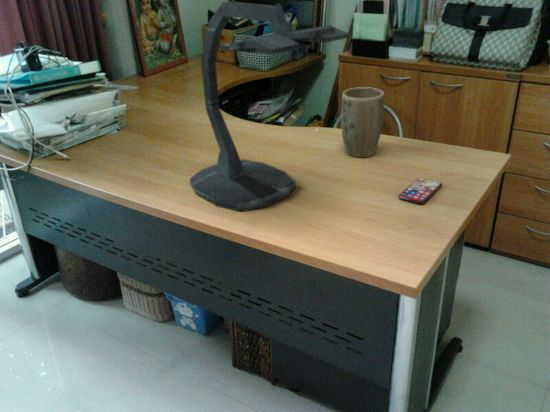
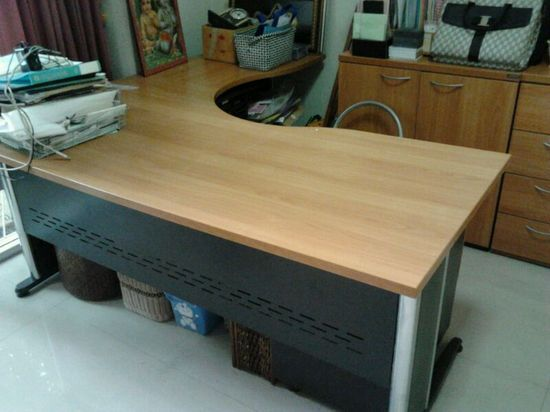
- smartphone (420, 190)
- plant pot (361, 123)
- desk lamp (224, 120)
